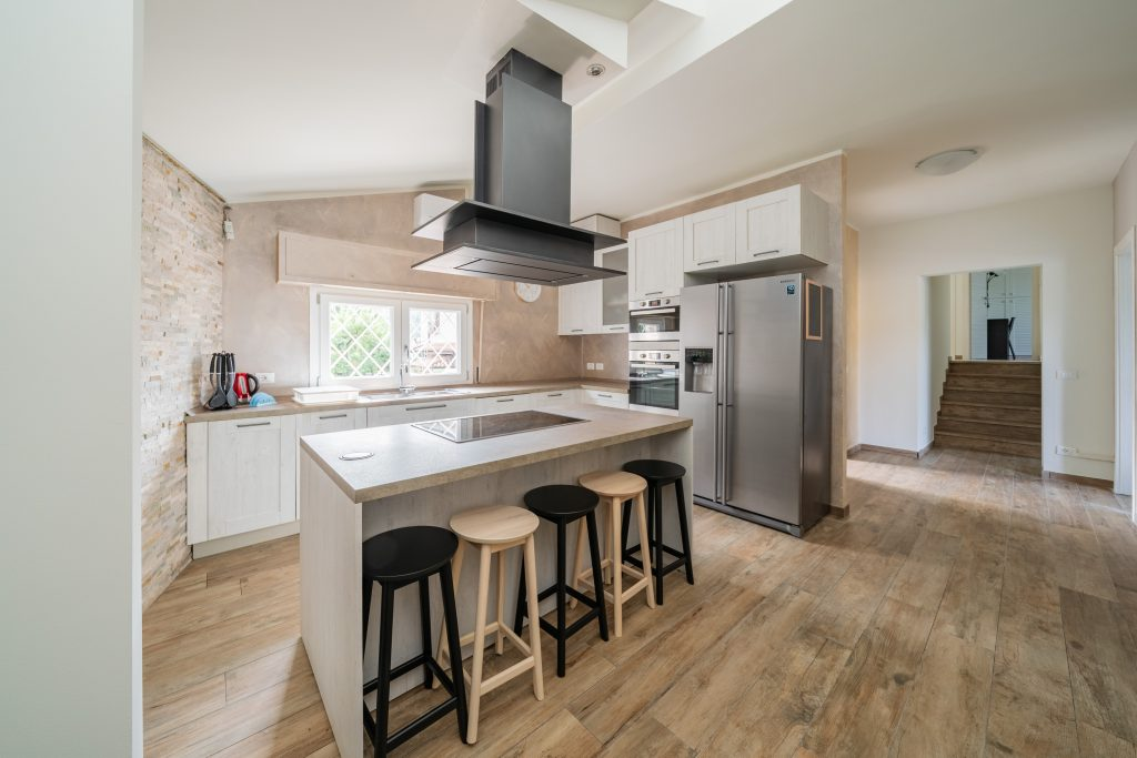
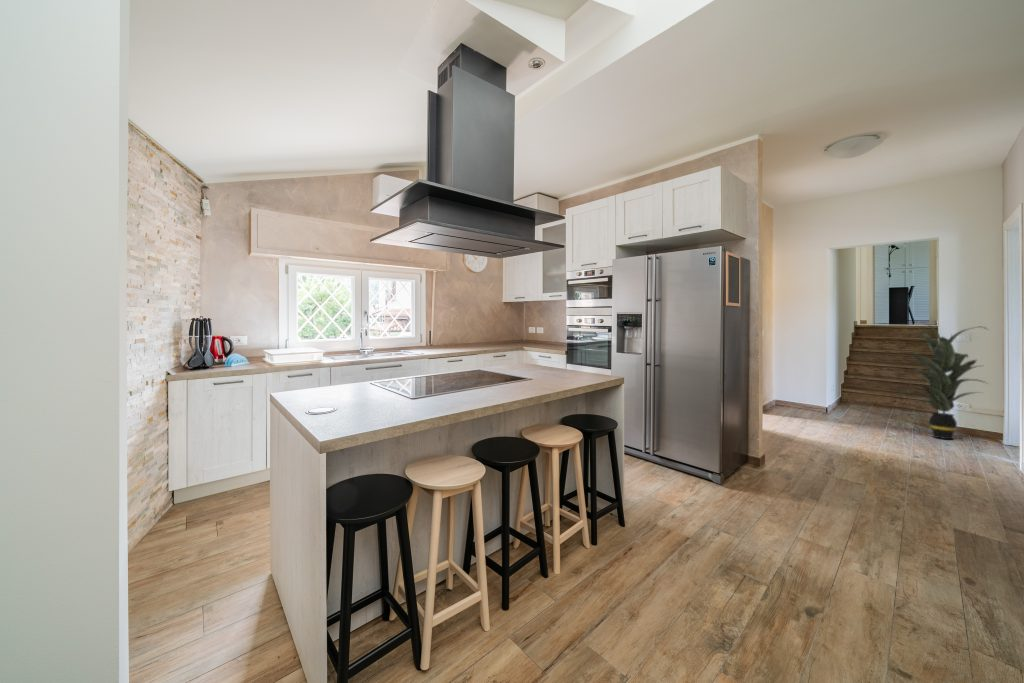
+ indoor plant (937, 378)
